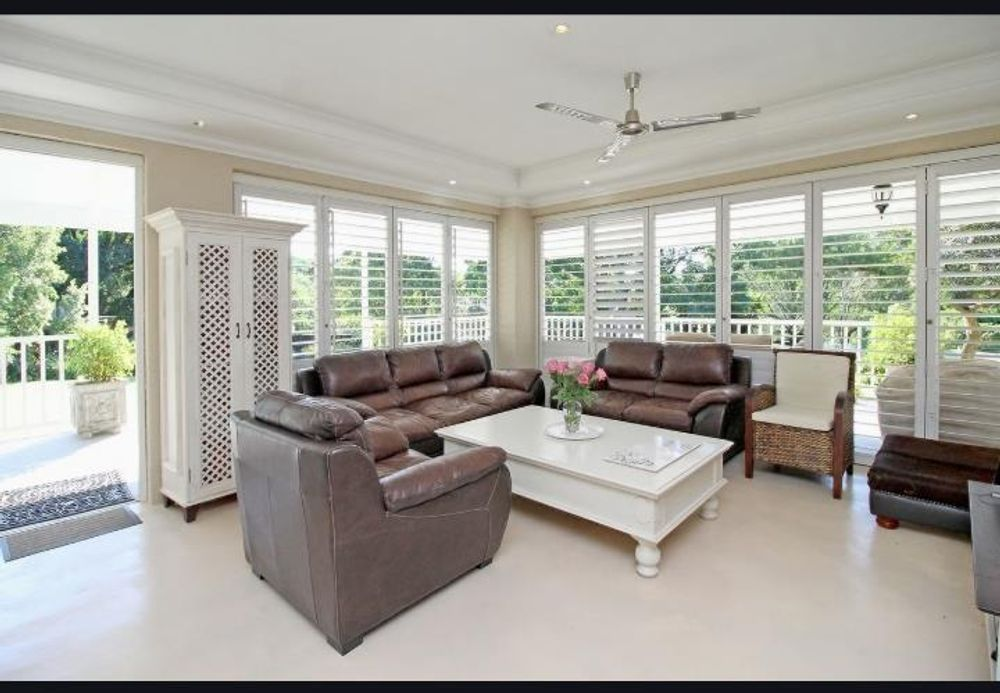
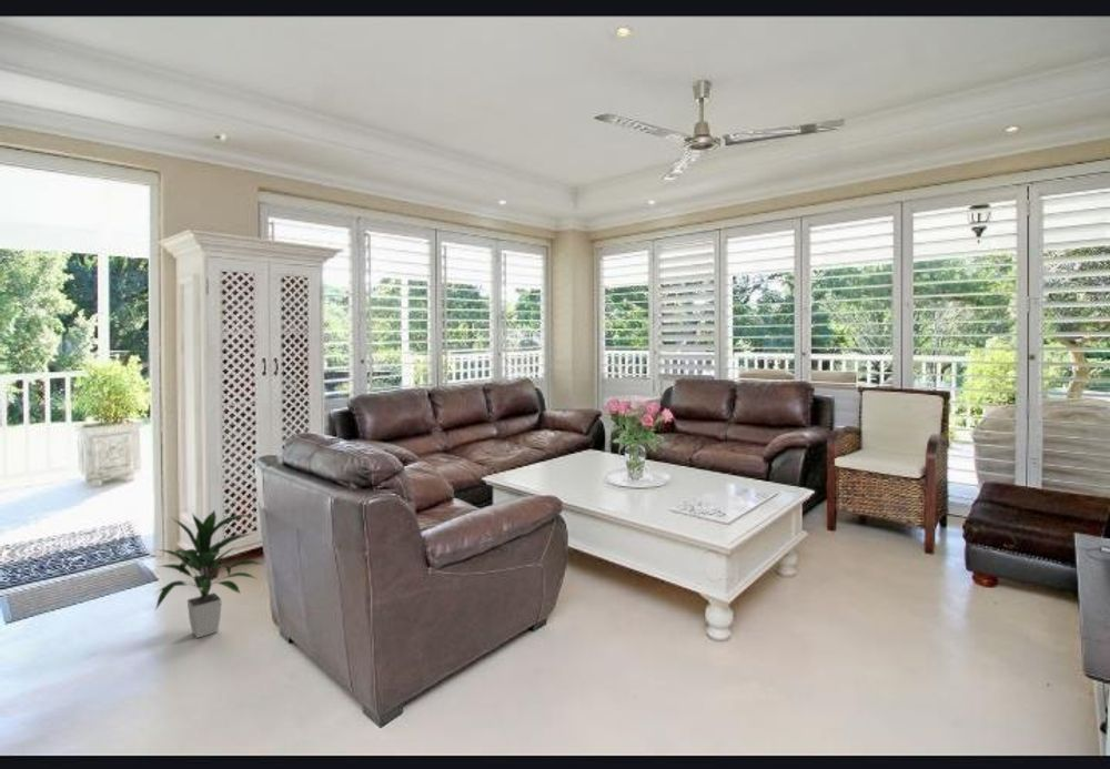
+ indoor plant (205, 569)
